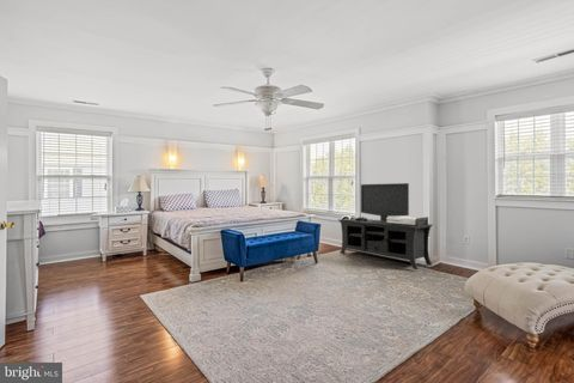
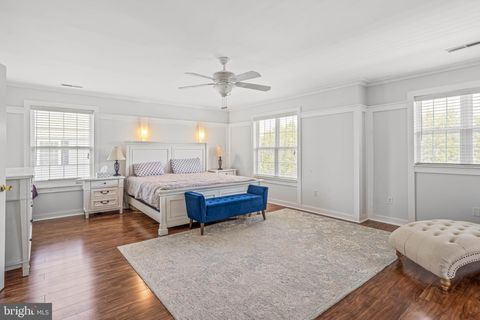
- media console (380, 221)
